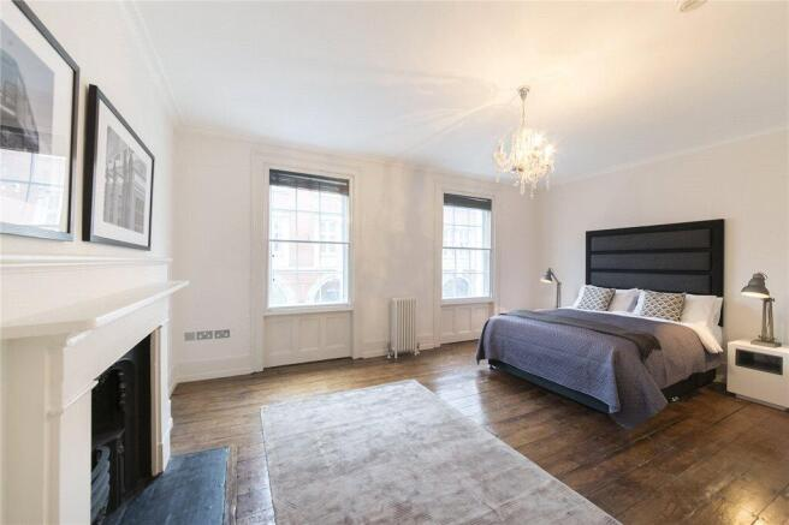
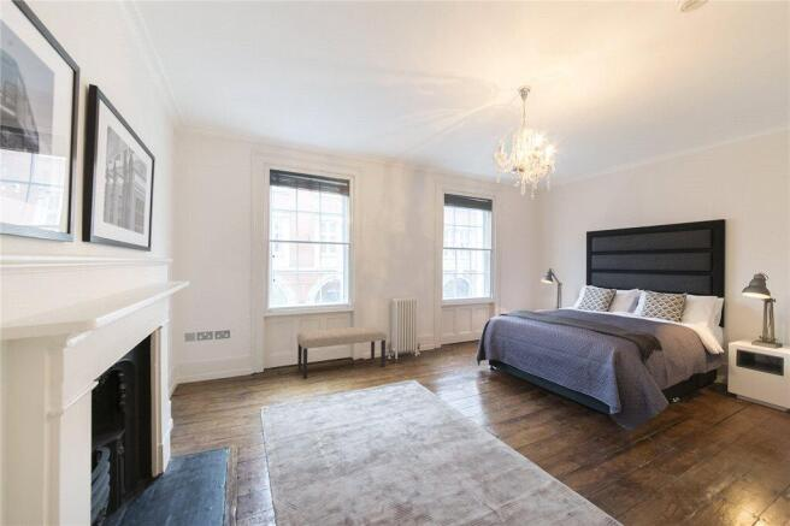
+ bench (341, 344)
